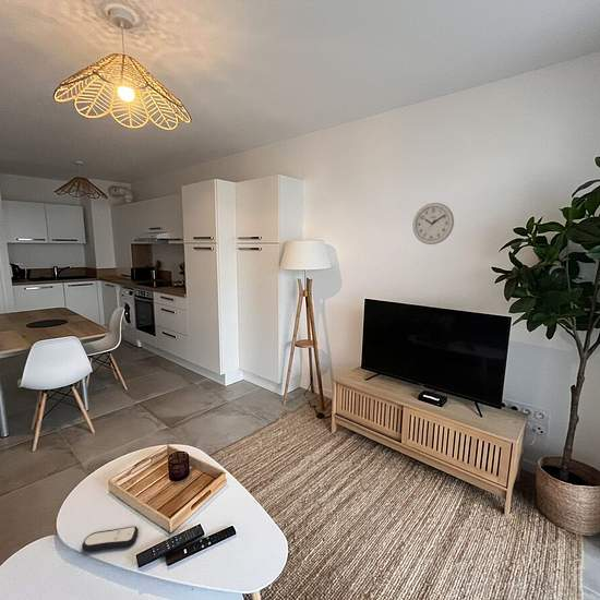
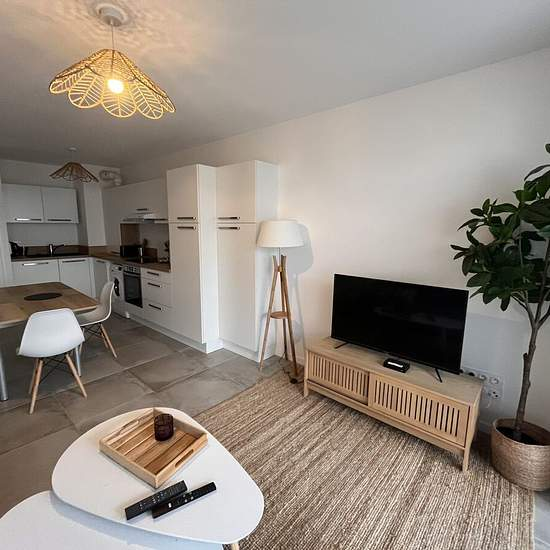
- wall clock (432, 224)
- remote control (110, 538)
